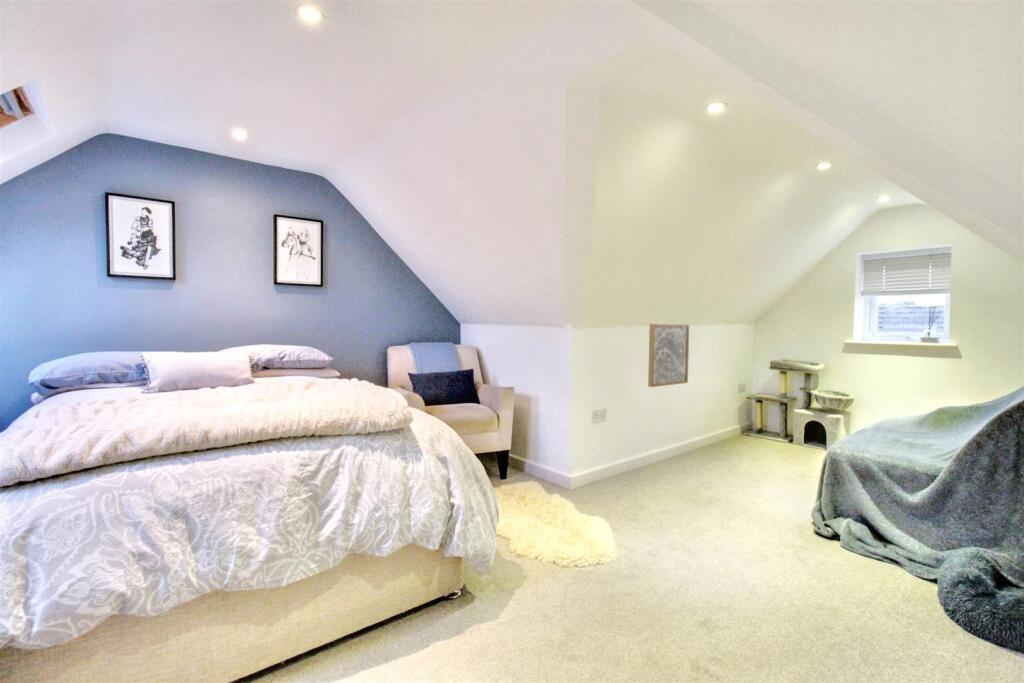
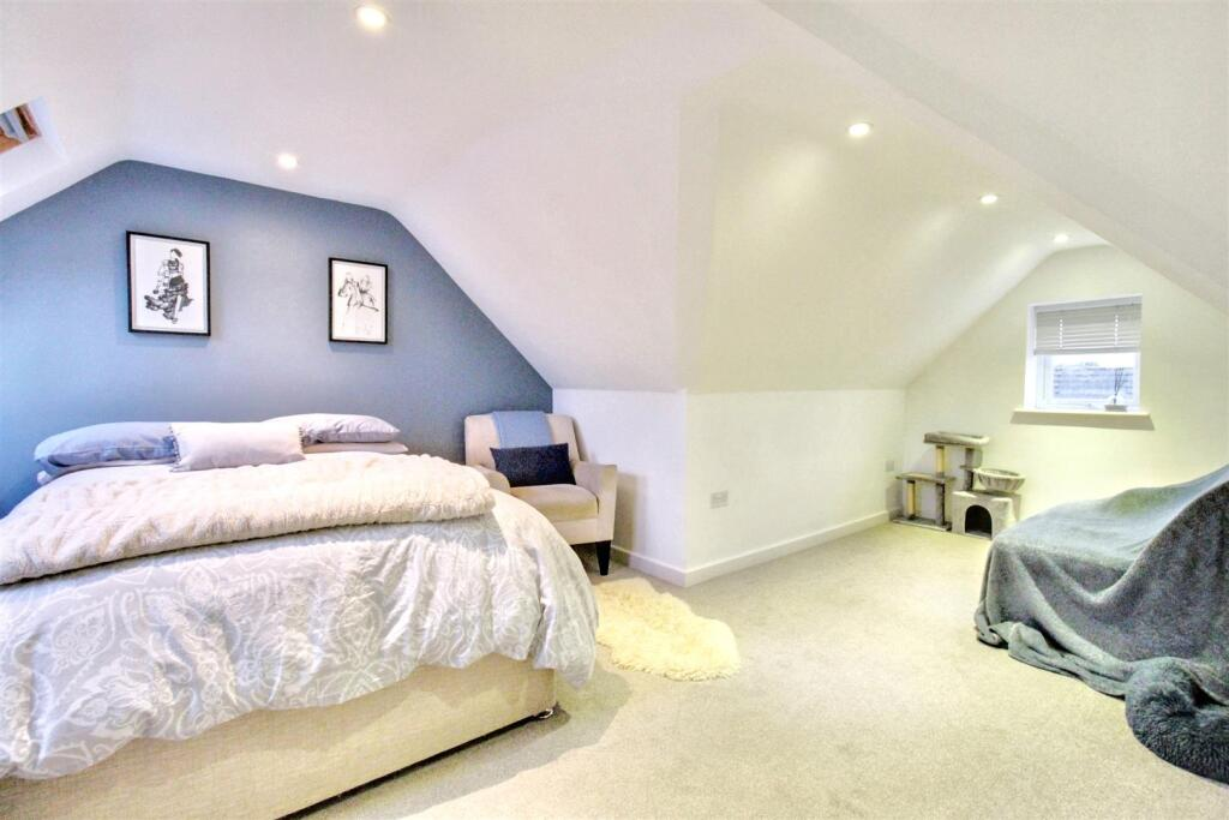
- wall art (669, 354)
